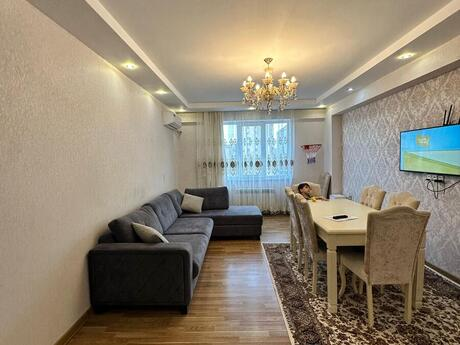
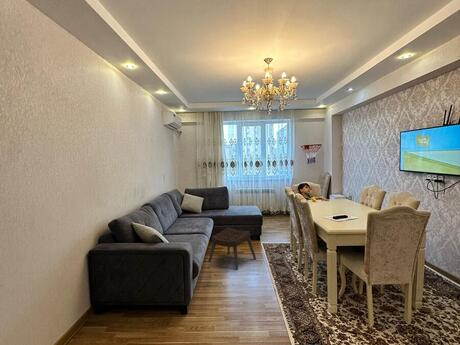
+ ottoman (232, 246)
